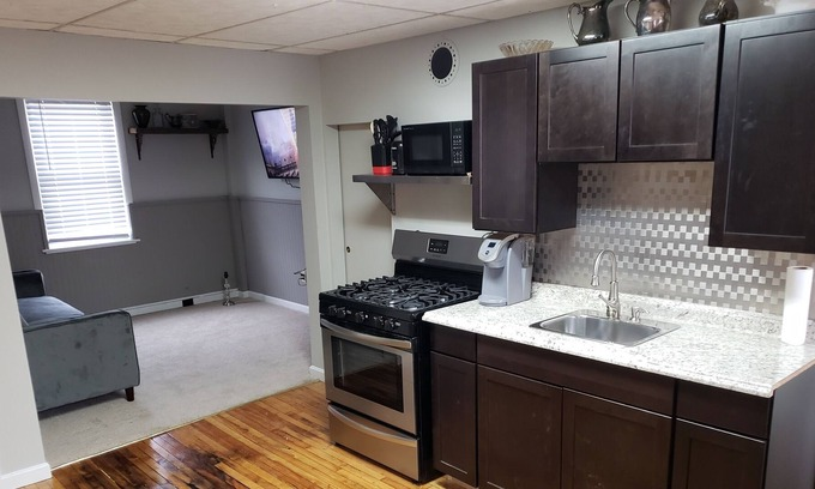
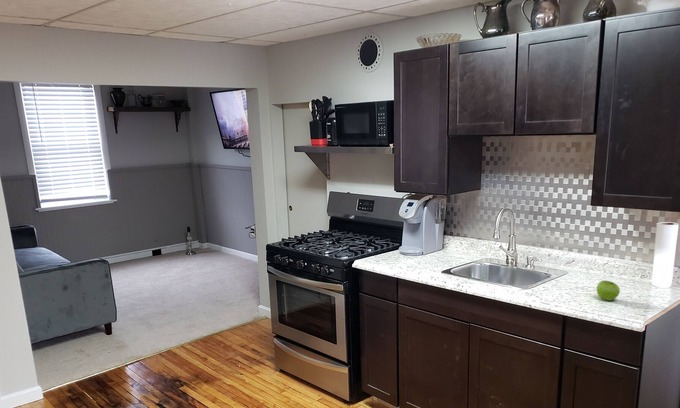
+ fruit (608, 290)
